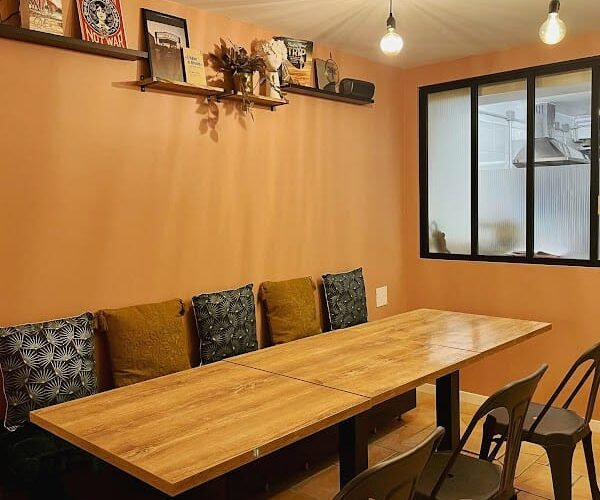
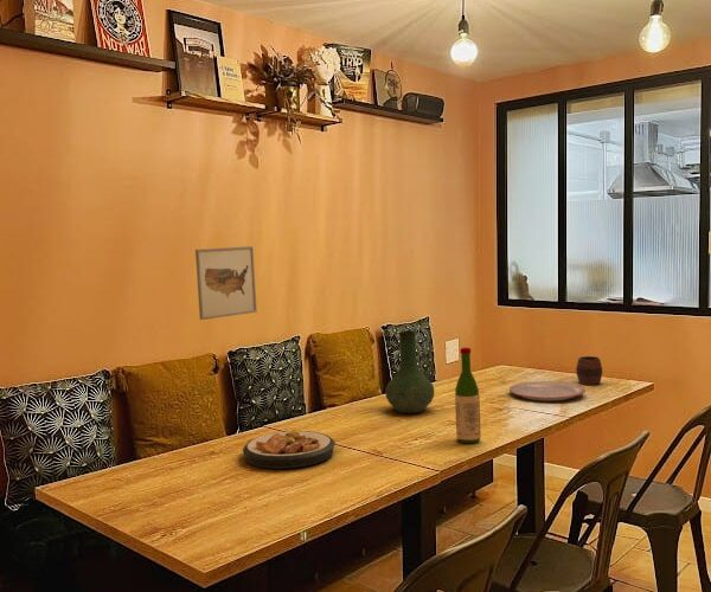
+ vase (409, 371)
+ wall art (226, 282)
+ plate (546, 391)
+ wine bottle (467, 394)
+ plate (288, 444)
+ cup (589, 371)
